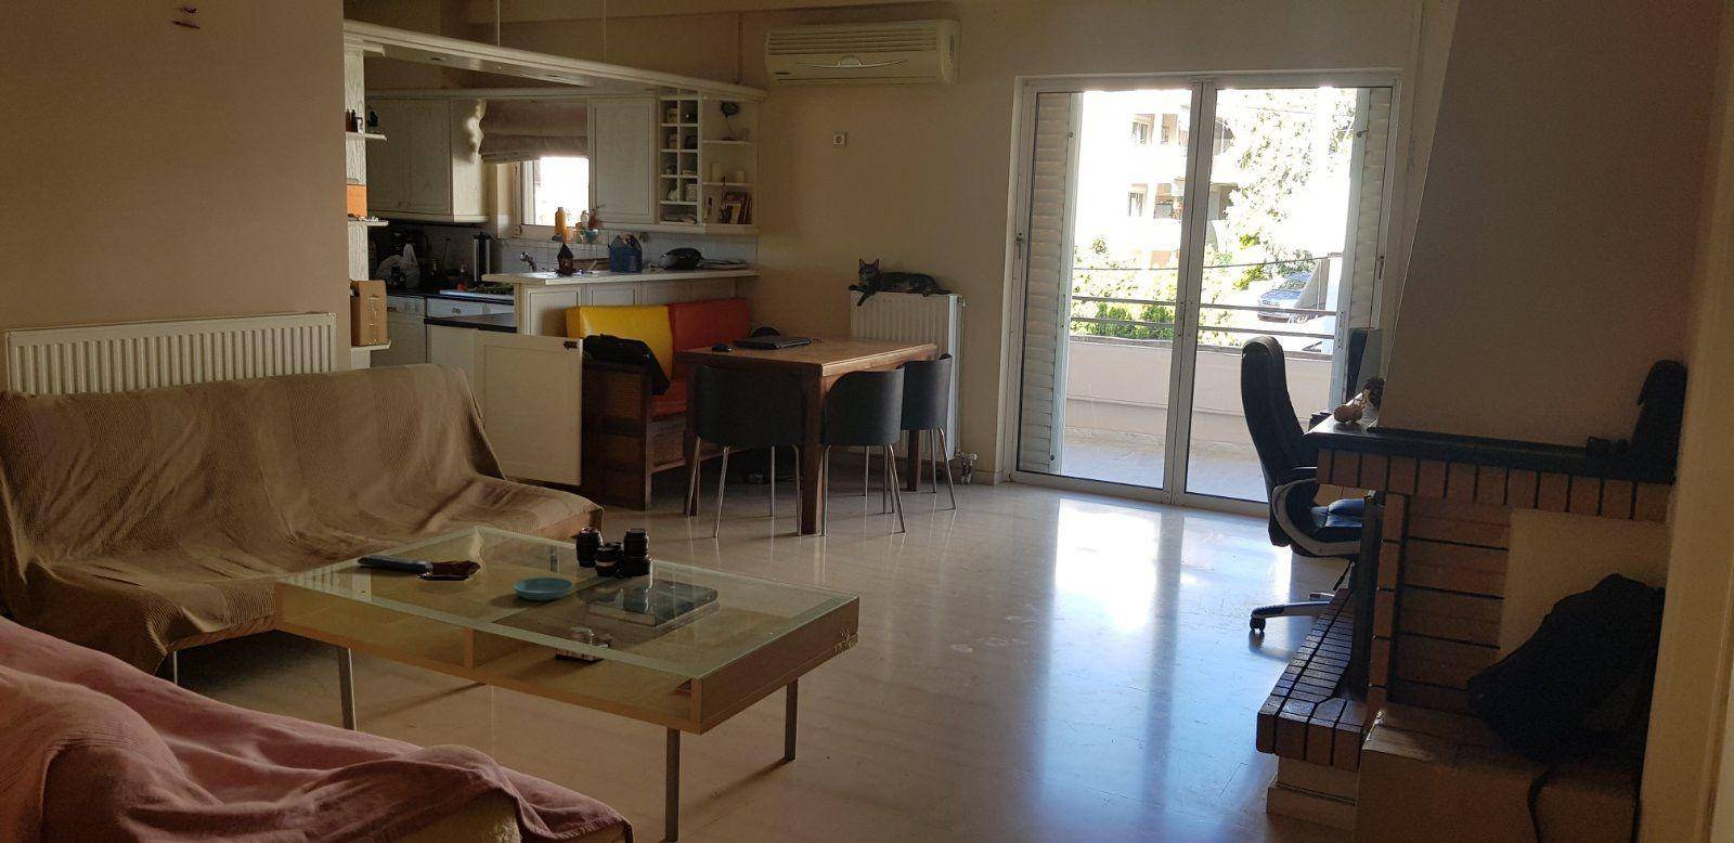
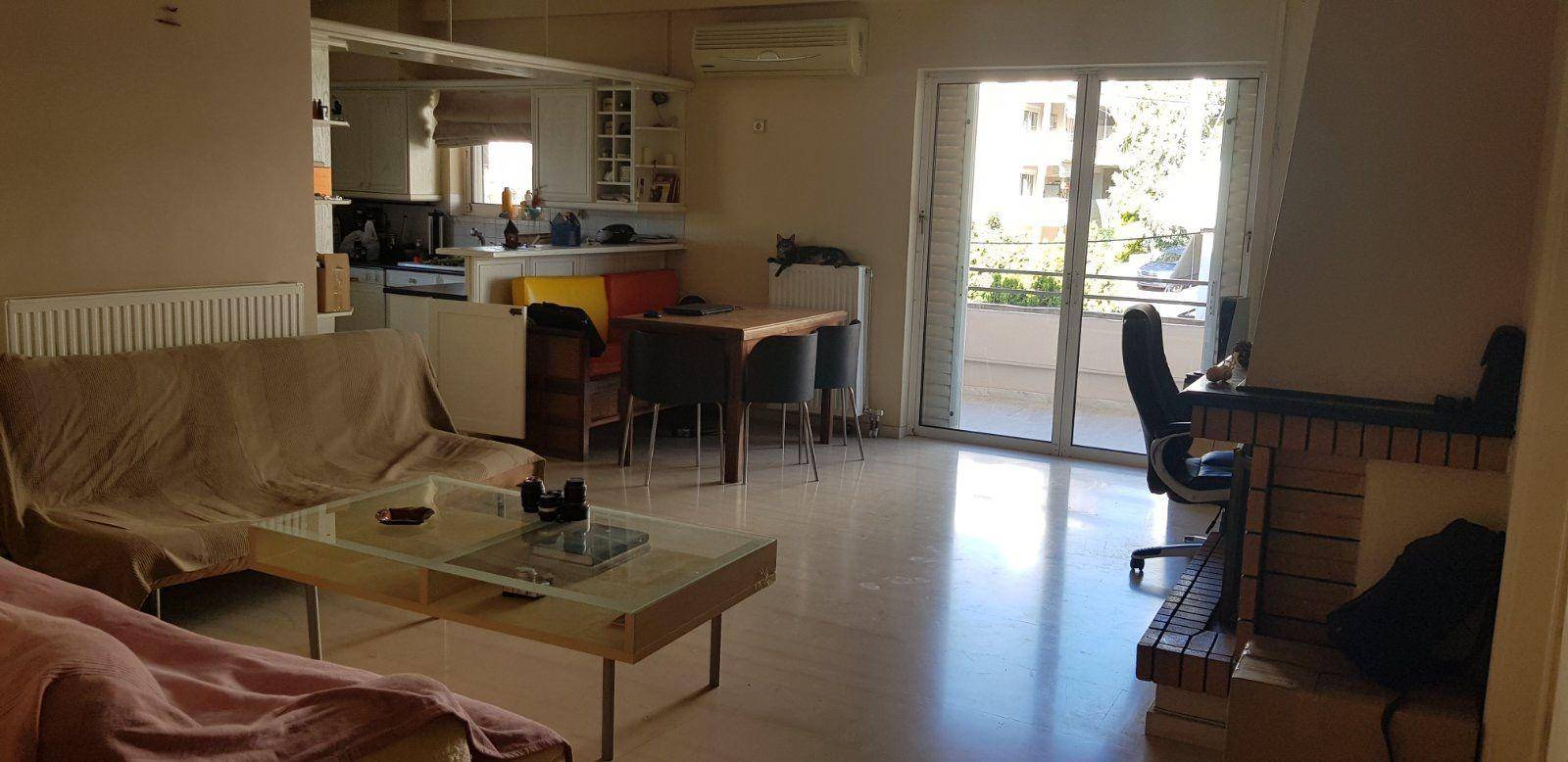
- remote control (395, 563)
- saucer (543, 590)
